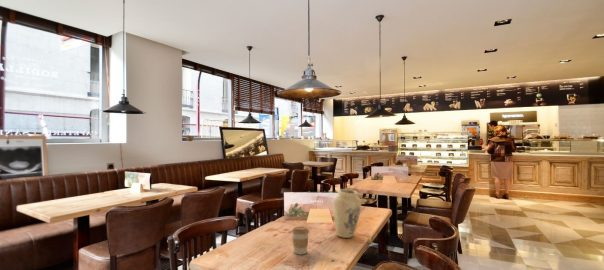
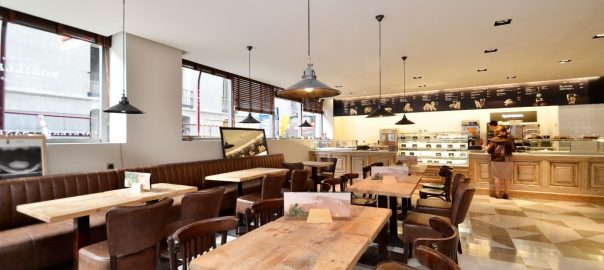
- coffee cup (300, 239)
- vase (347, 213)
